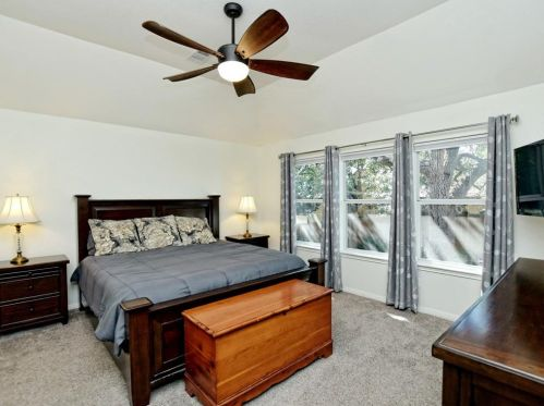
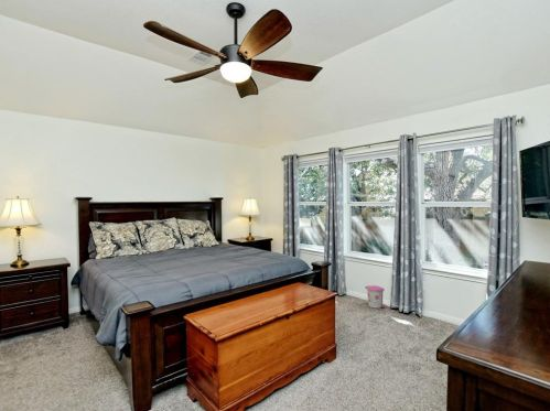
+ trash can (375, 295)
